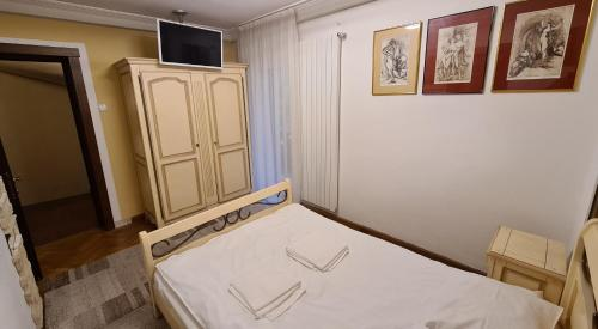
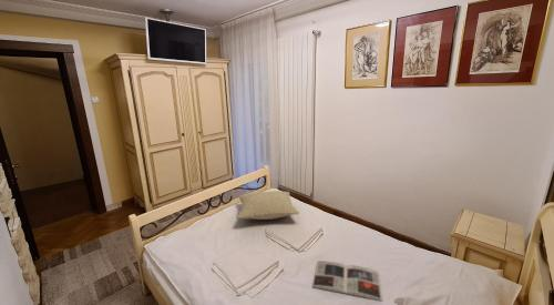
+ magazine (346, 277)
+ pillow (266, 203)
